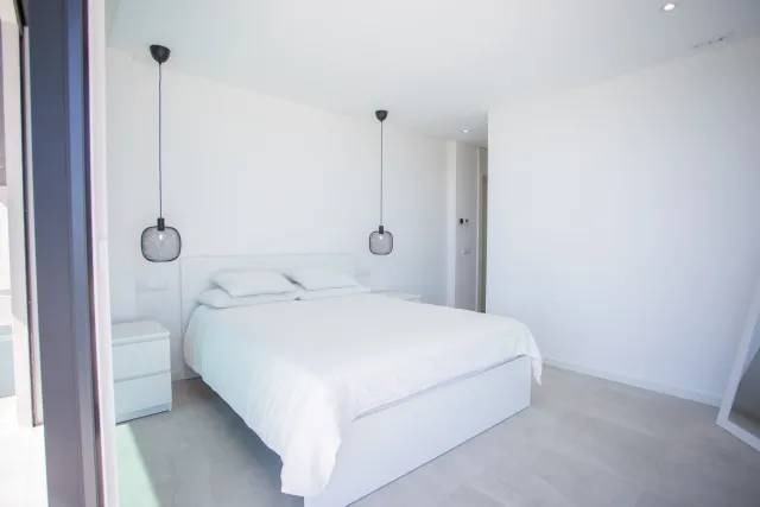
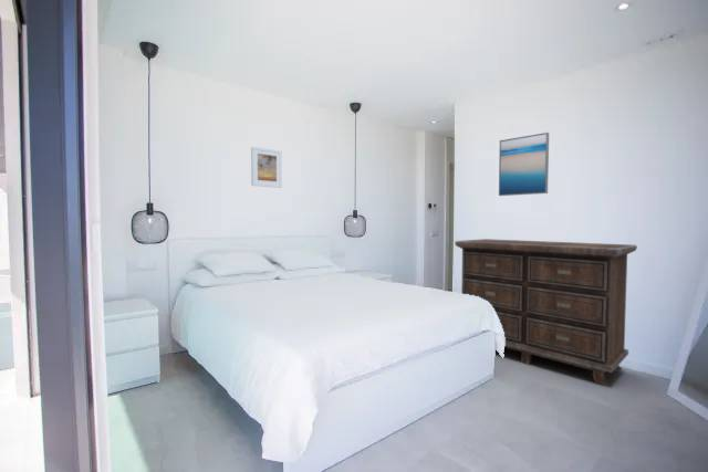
+ wall art (522, 166)
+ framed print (267, 167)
+ dresser (537, 300)
